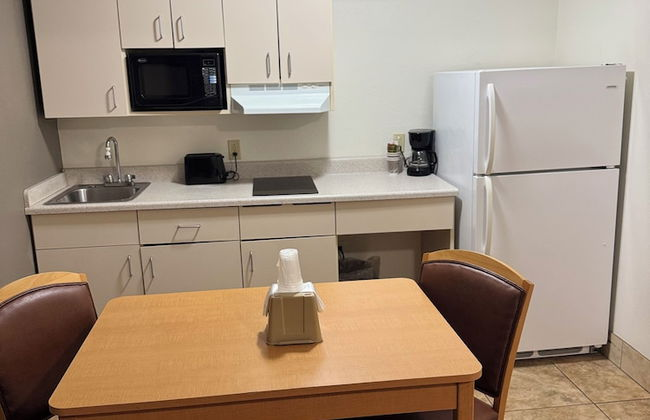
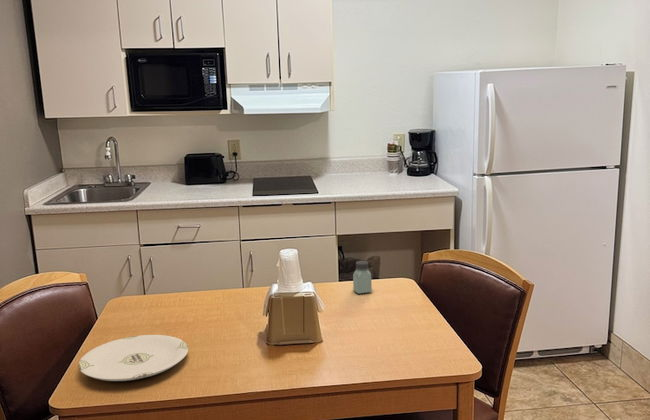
+ saltshaker (362, 276)
+ plate (135, 358)
